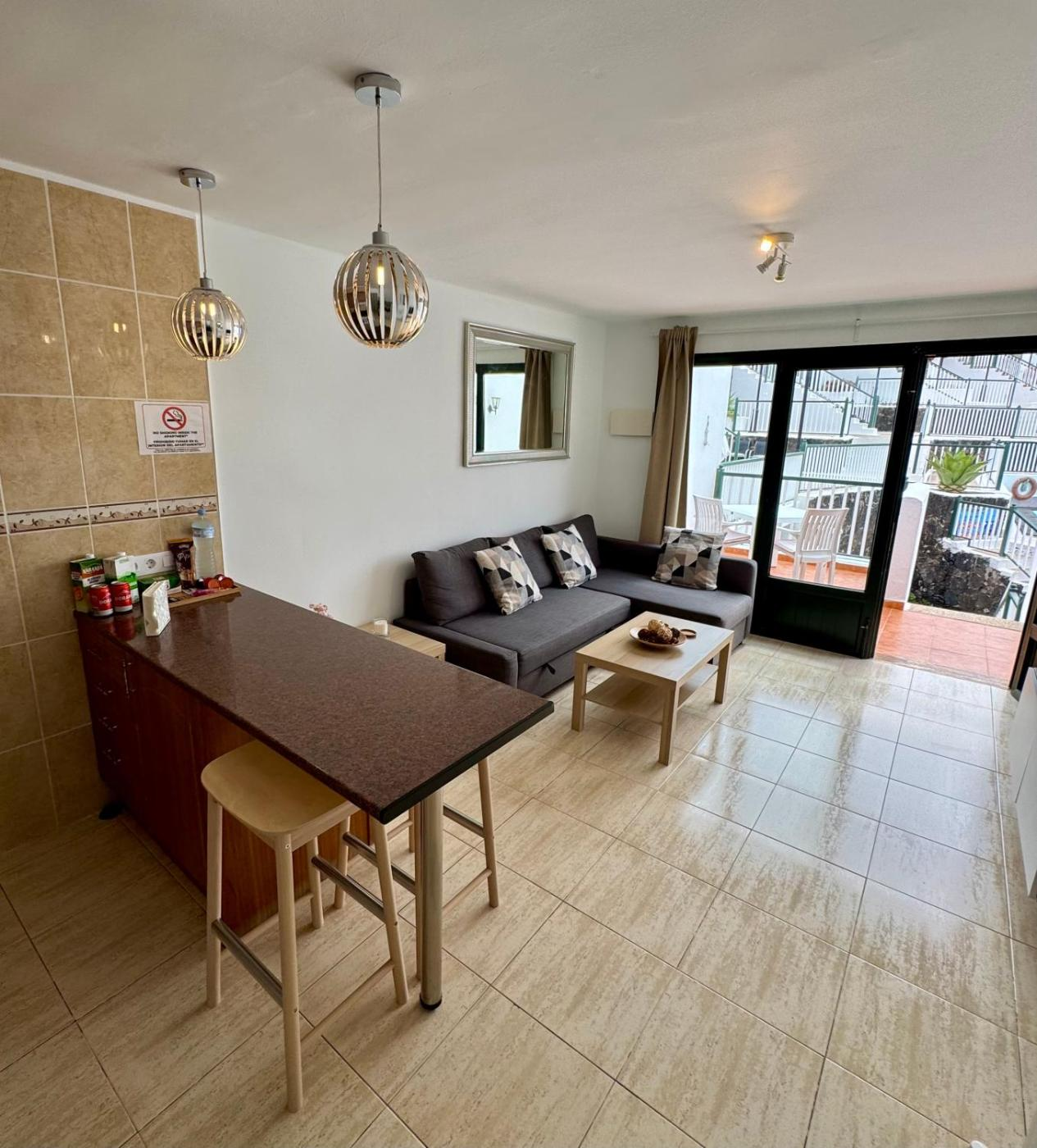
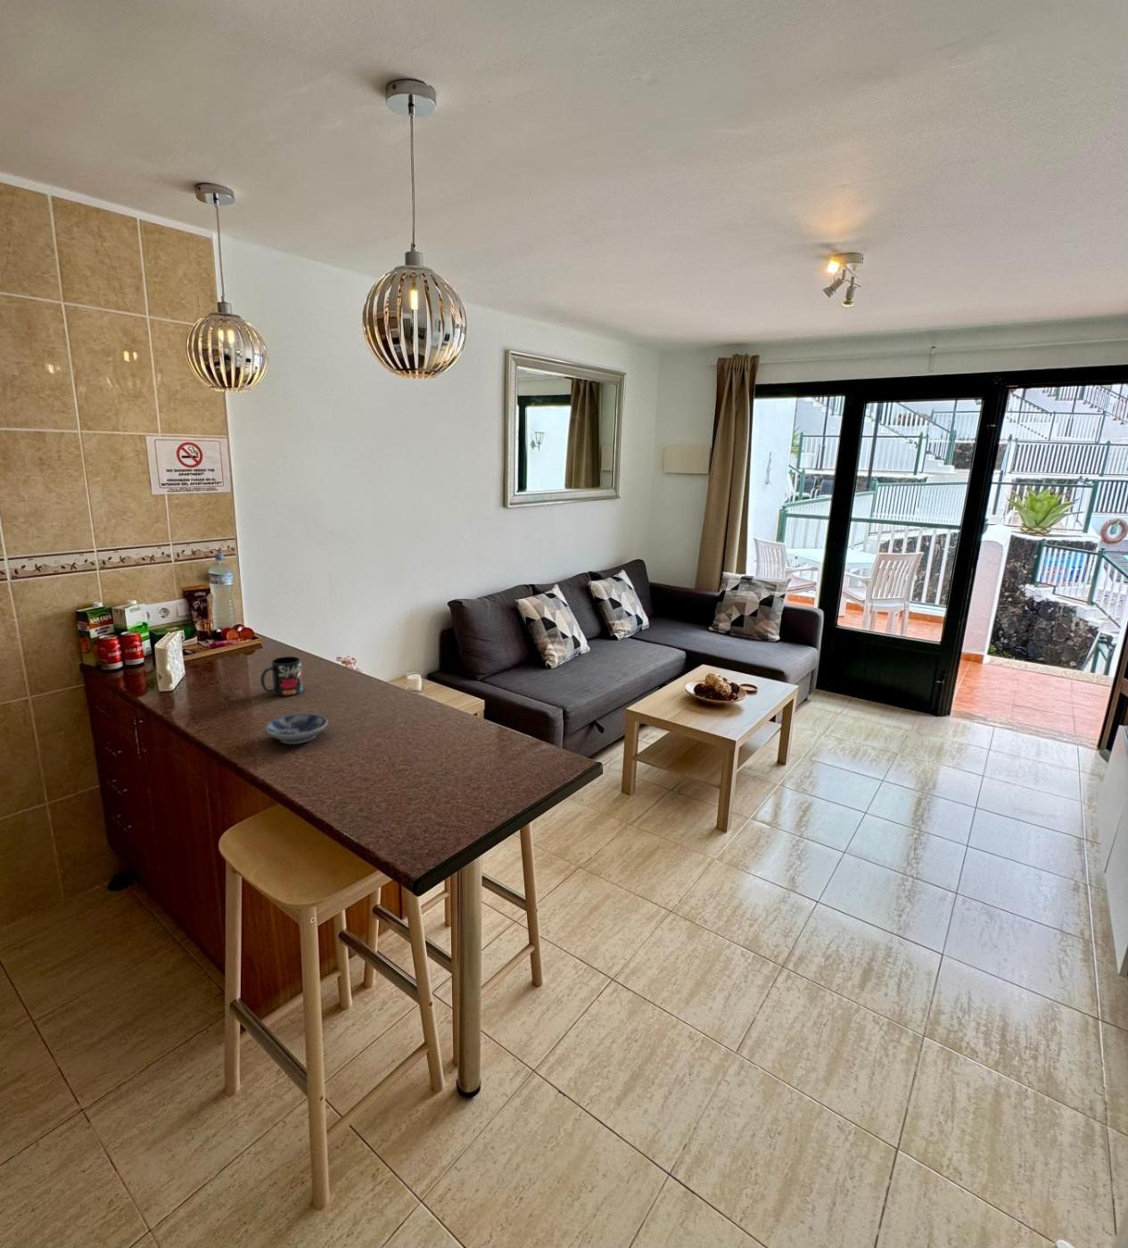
+ bowl (297, 731)
+ mug (281, 676)
